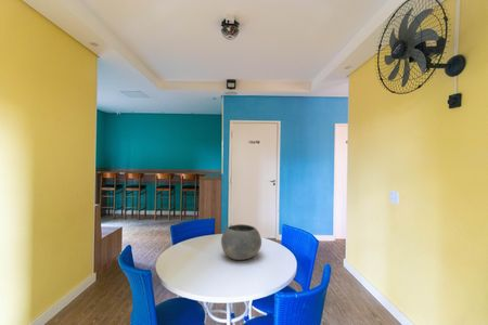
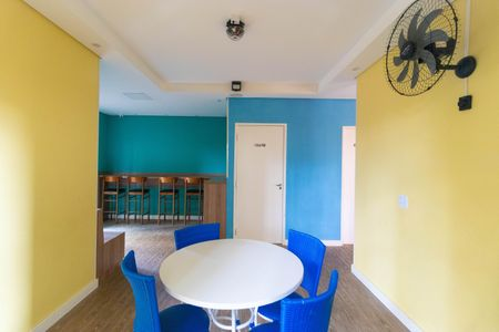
- bowl (241, 242)
